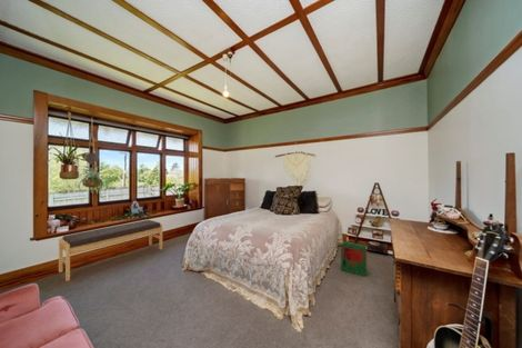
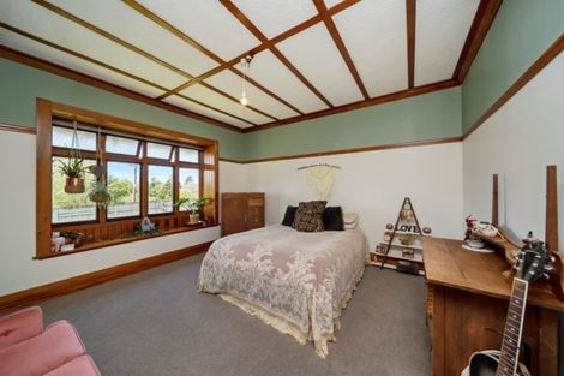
- cardboard box (353, 257)
- bench (117, 242)
